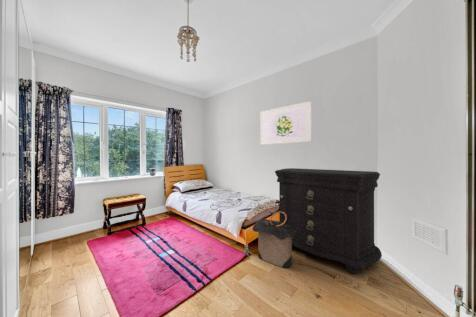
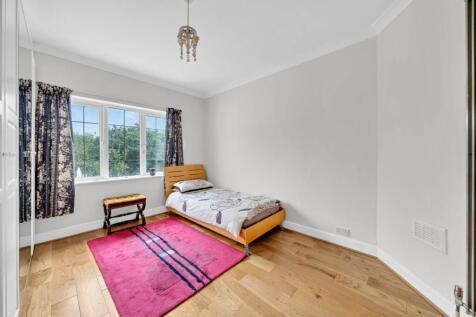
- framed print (283, 125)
- laundry hamper (273, 236)
- dresser (319, 211)
